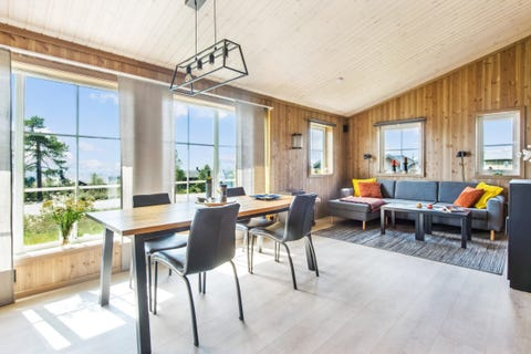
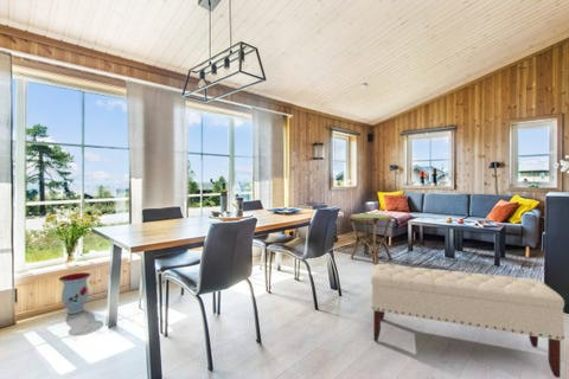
+ vase (75, 294)
+ side table (370, 237)
+ bench (453, 309)
